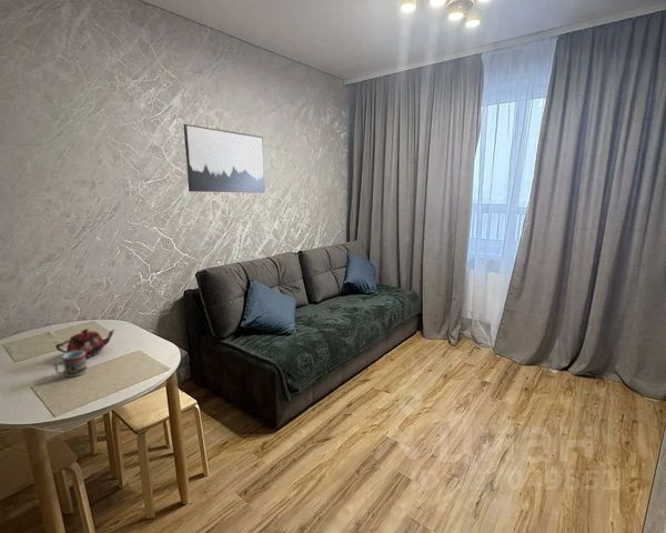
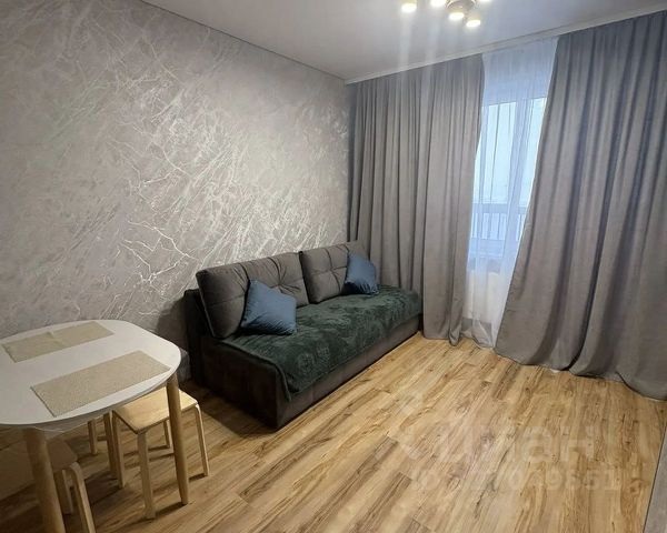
- cup (71, 364)
- wall art (228, 162)
- teapot (87, 341)
